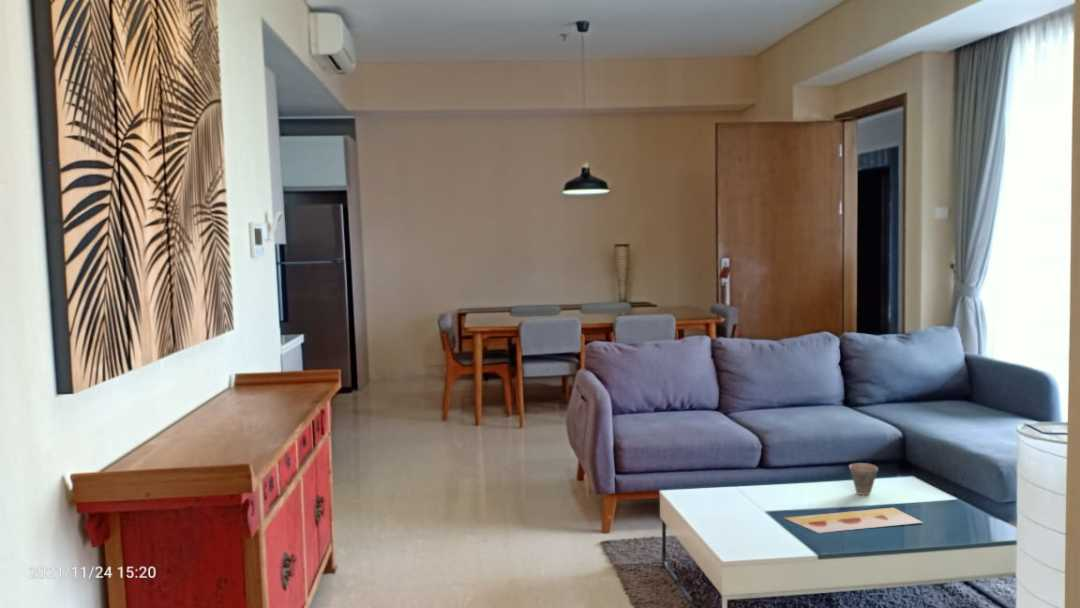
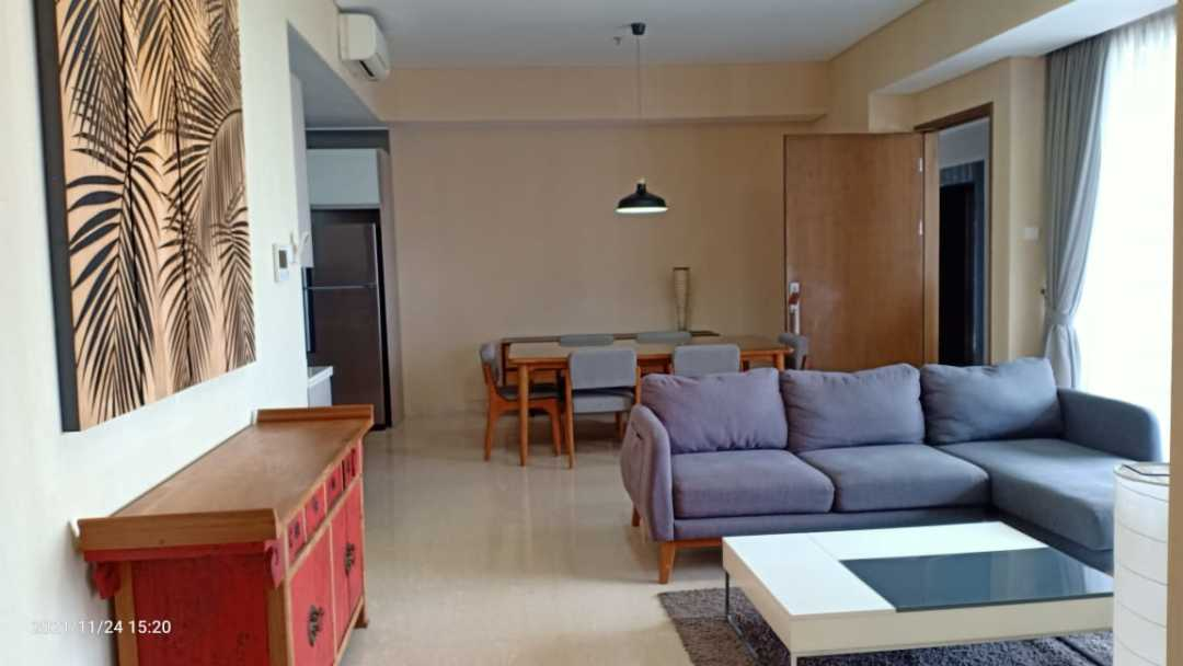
- cup (863, 480)
- painting (851, 520)
